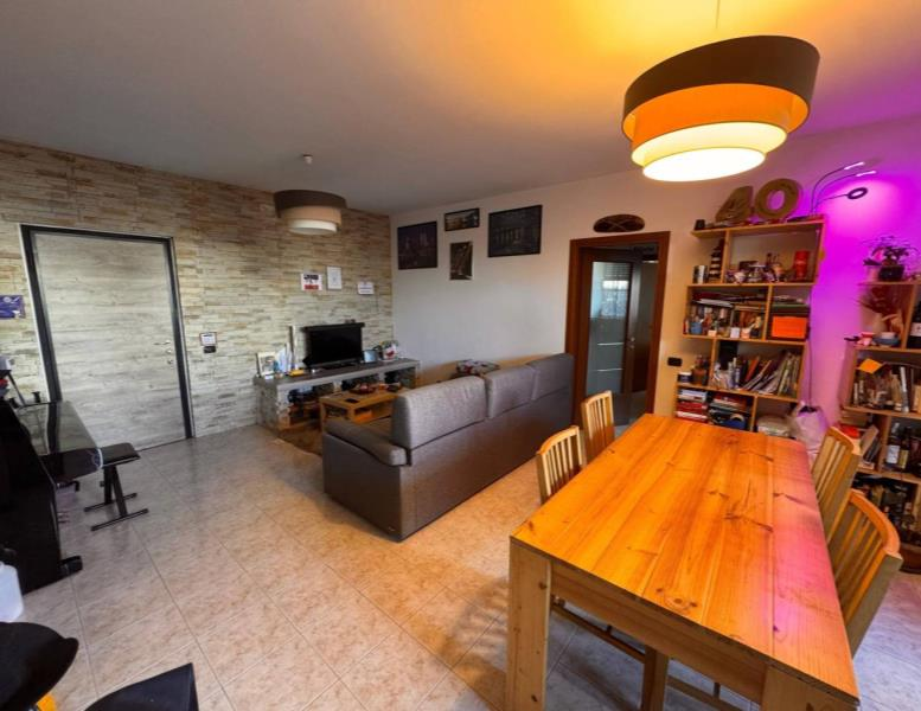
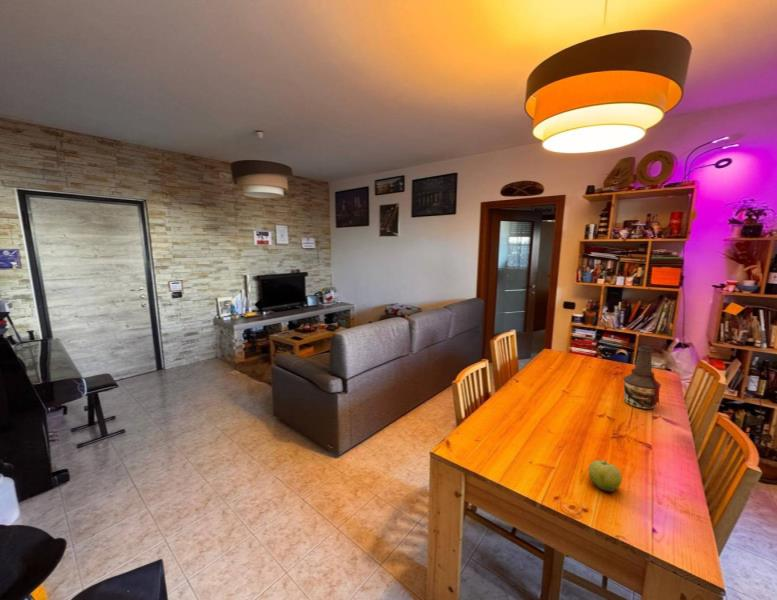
+ fruit (604, 474)
+ bottle (643, 376)
